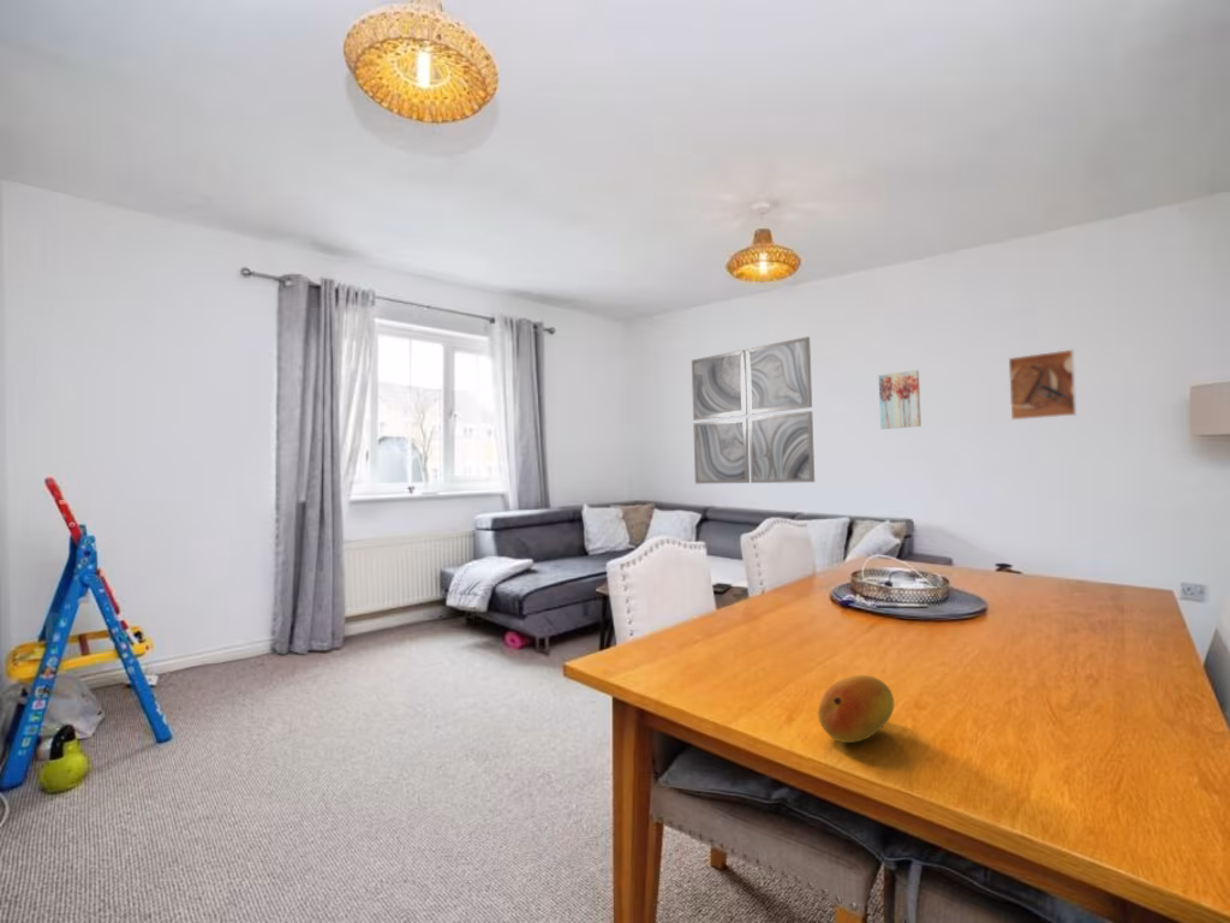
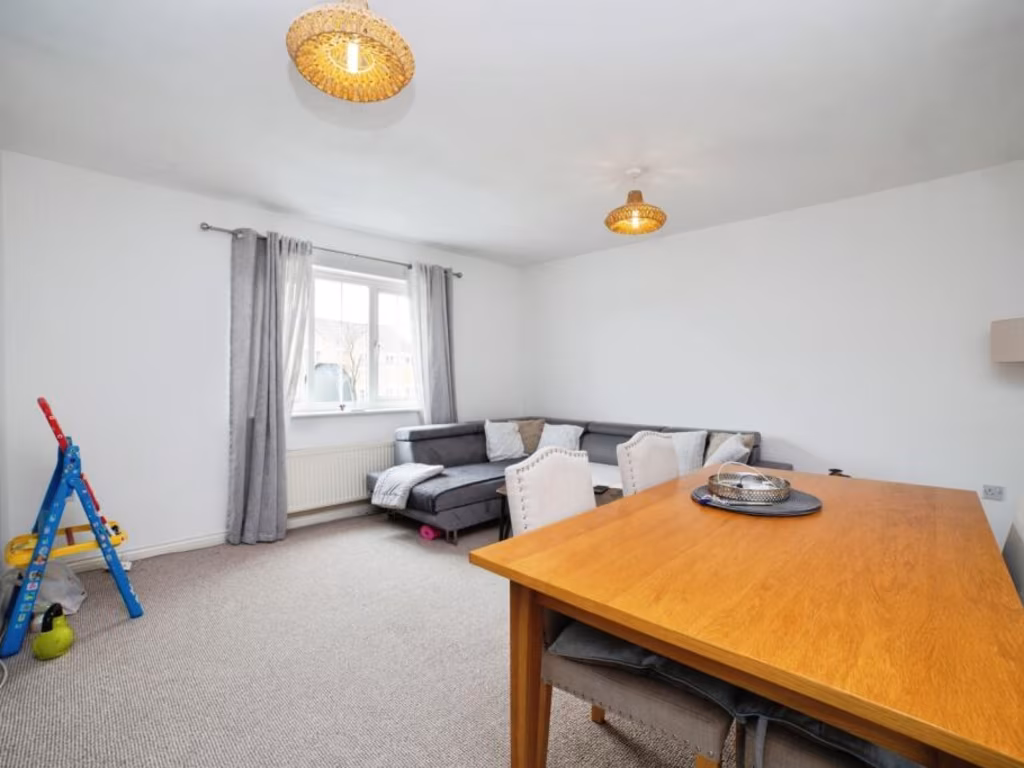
- wall art (898, 400)
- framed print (1041, 386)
- fruit (860, 704)
- wall art (750, 417)
